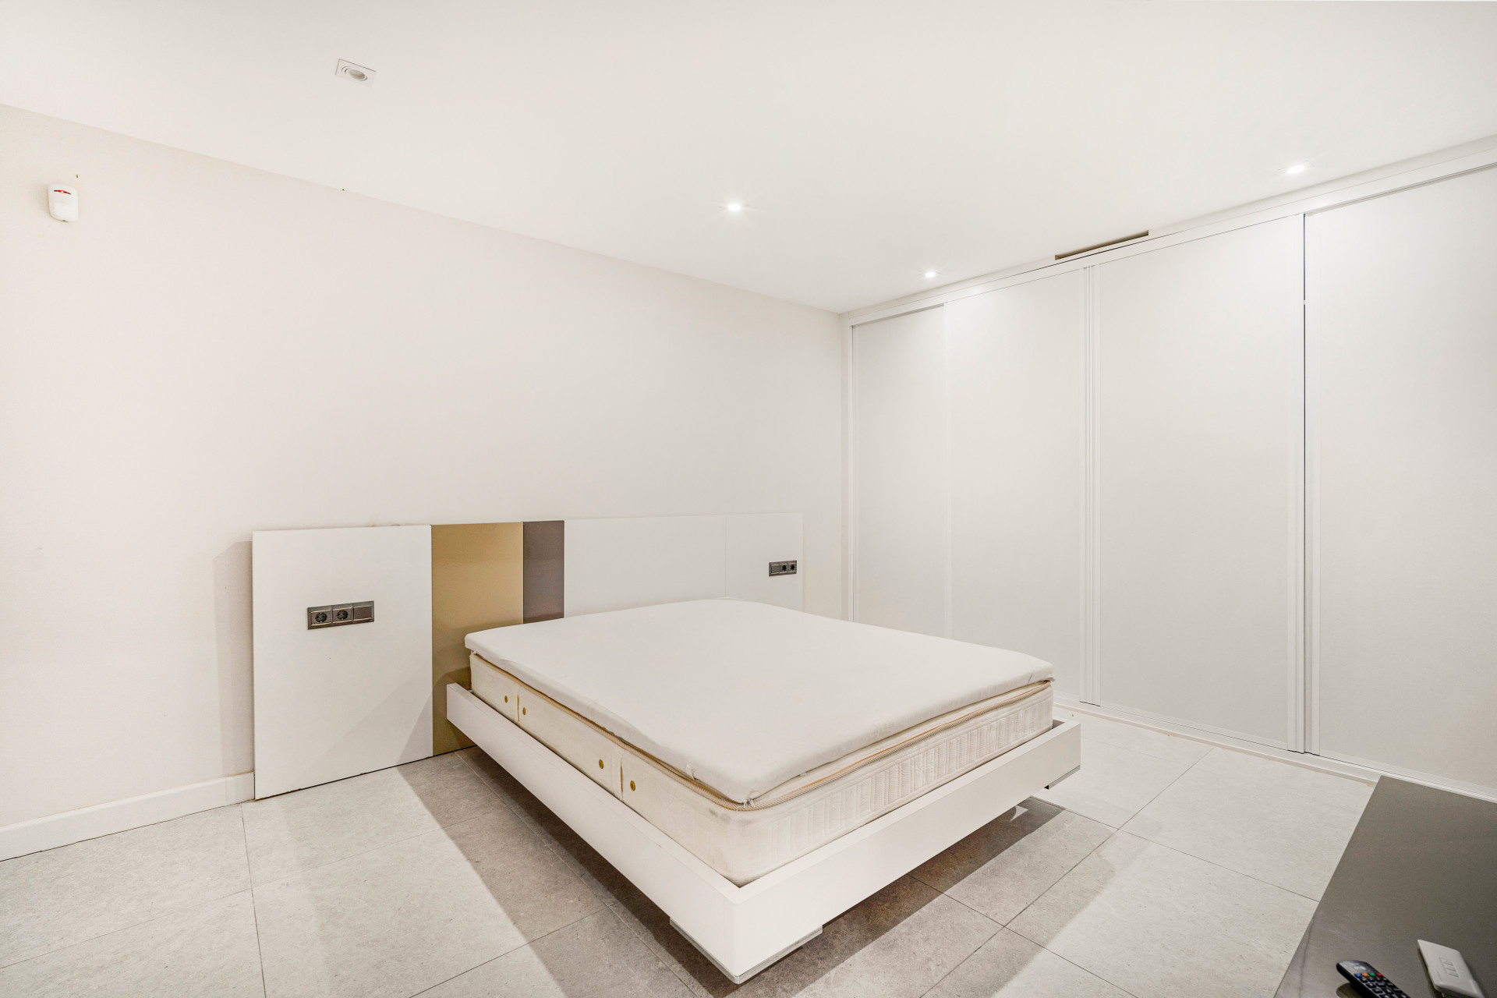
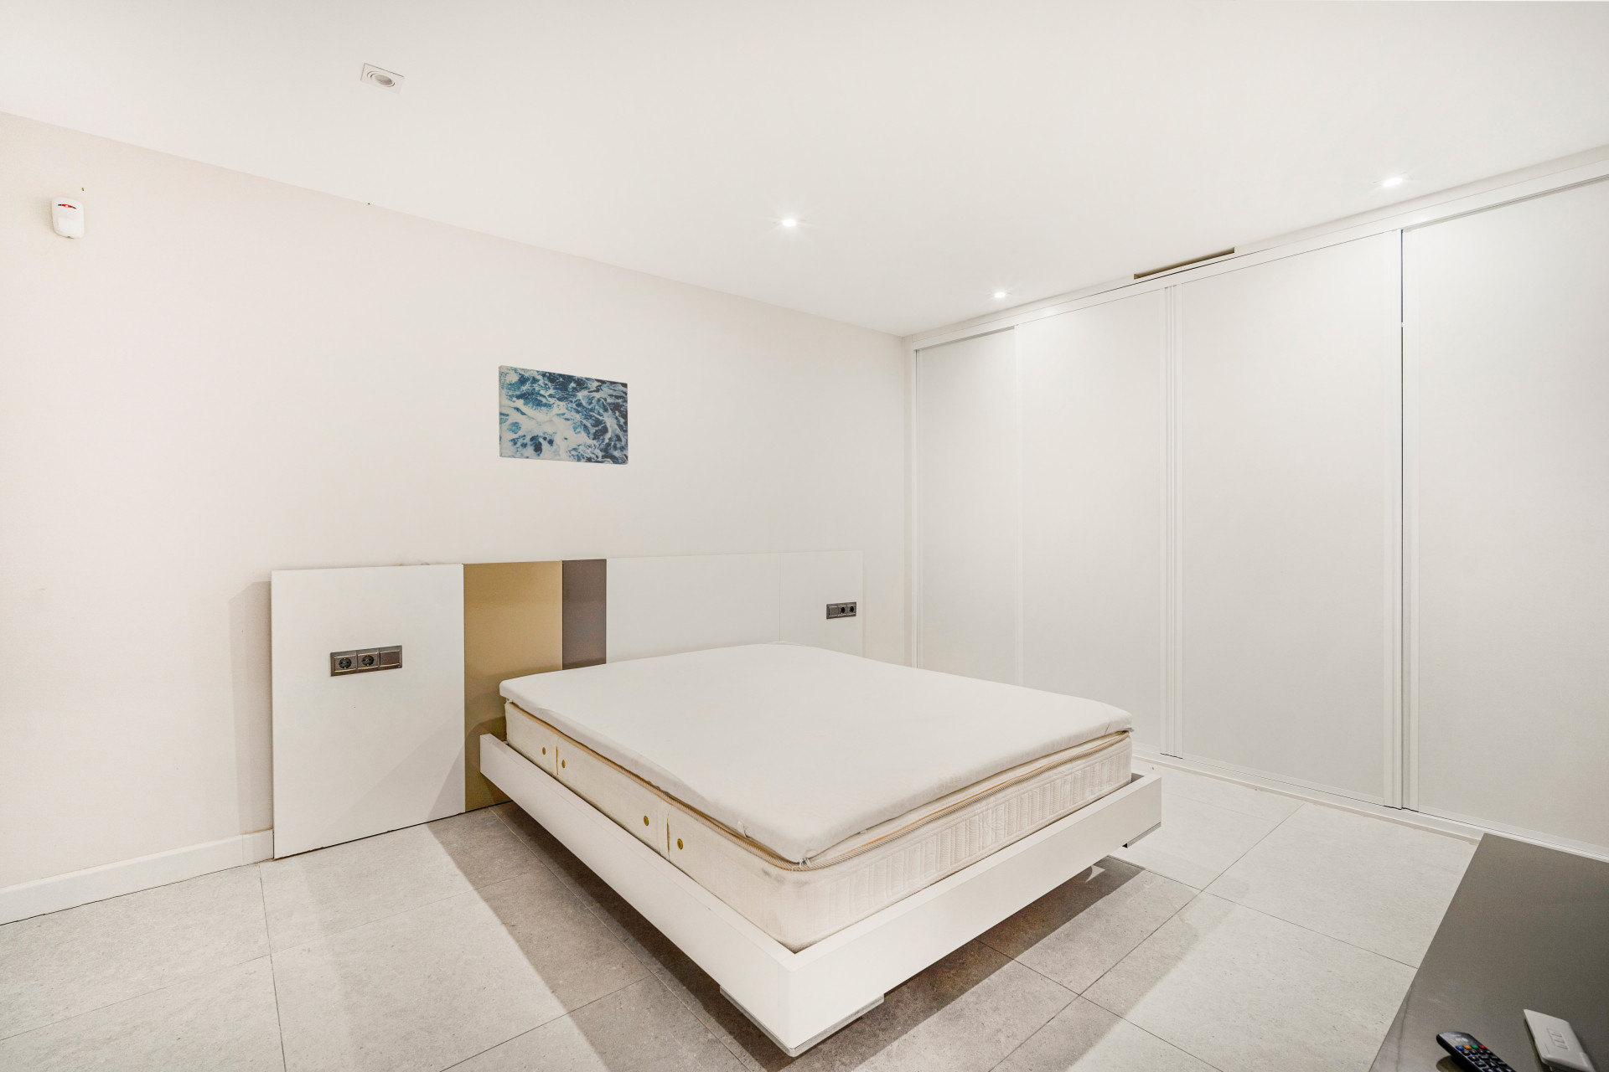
+ wall art (566, 418)
